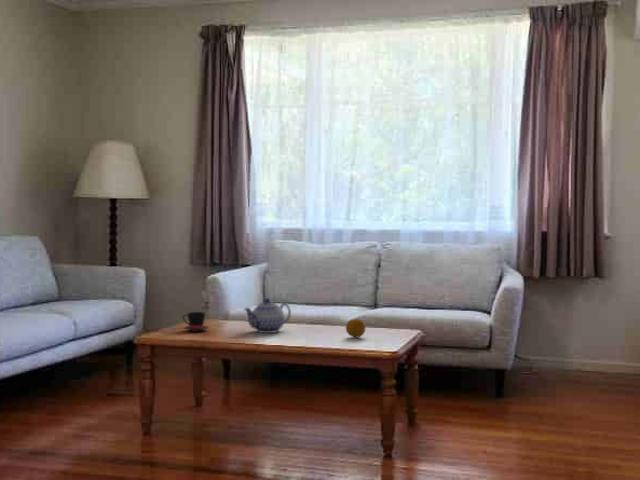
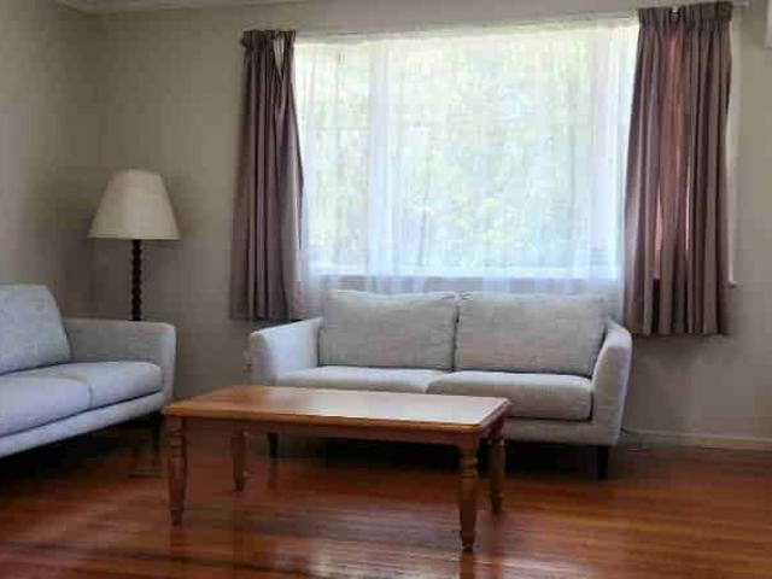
- teacup (195, 321)
- teapot (267, 314)
- fruit (355, 328)
